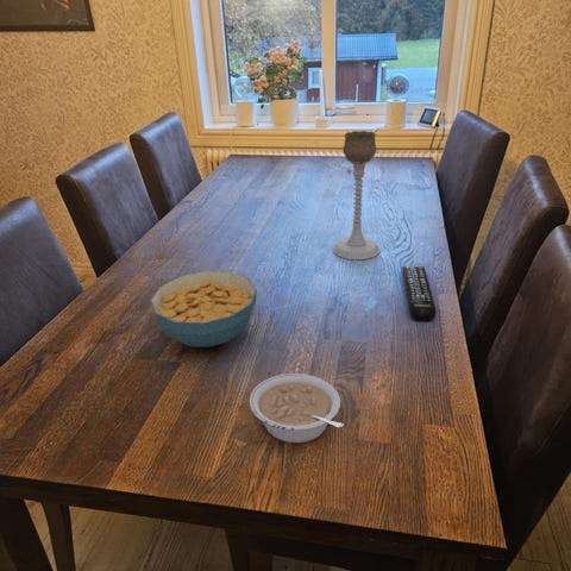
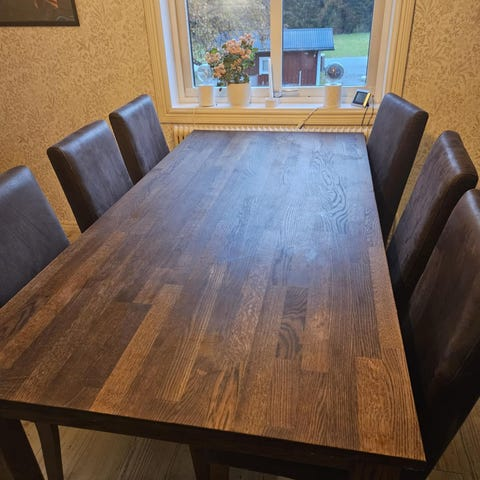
- legume (299, 409)
- remote control (416, 289)
- cereal bowl (206, 316)
- candle holder (358, 195)
